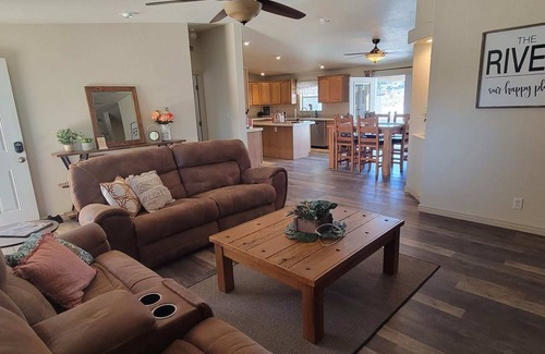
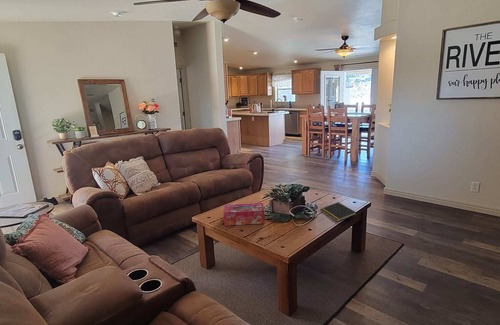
+ tissue box (244, 213)
+ notepad (337, 211)
